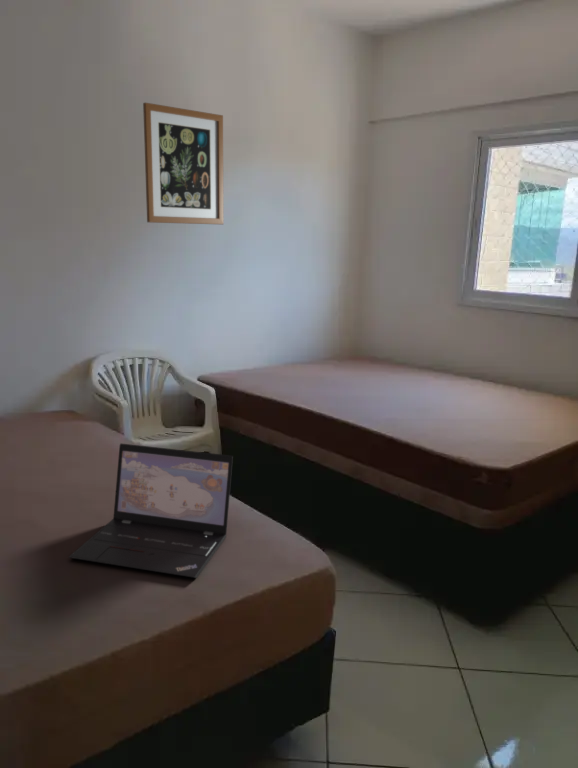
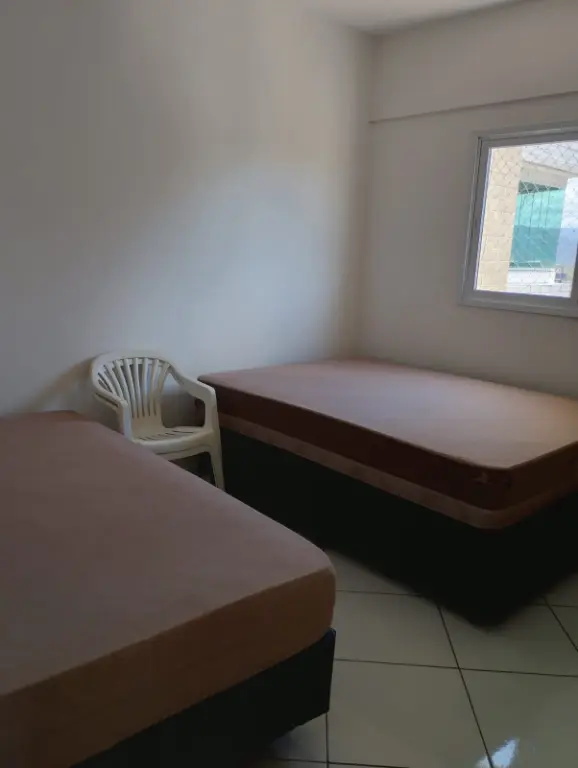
- laptop (154, 505)
- wall art (185, 167)
